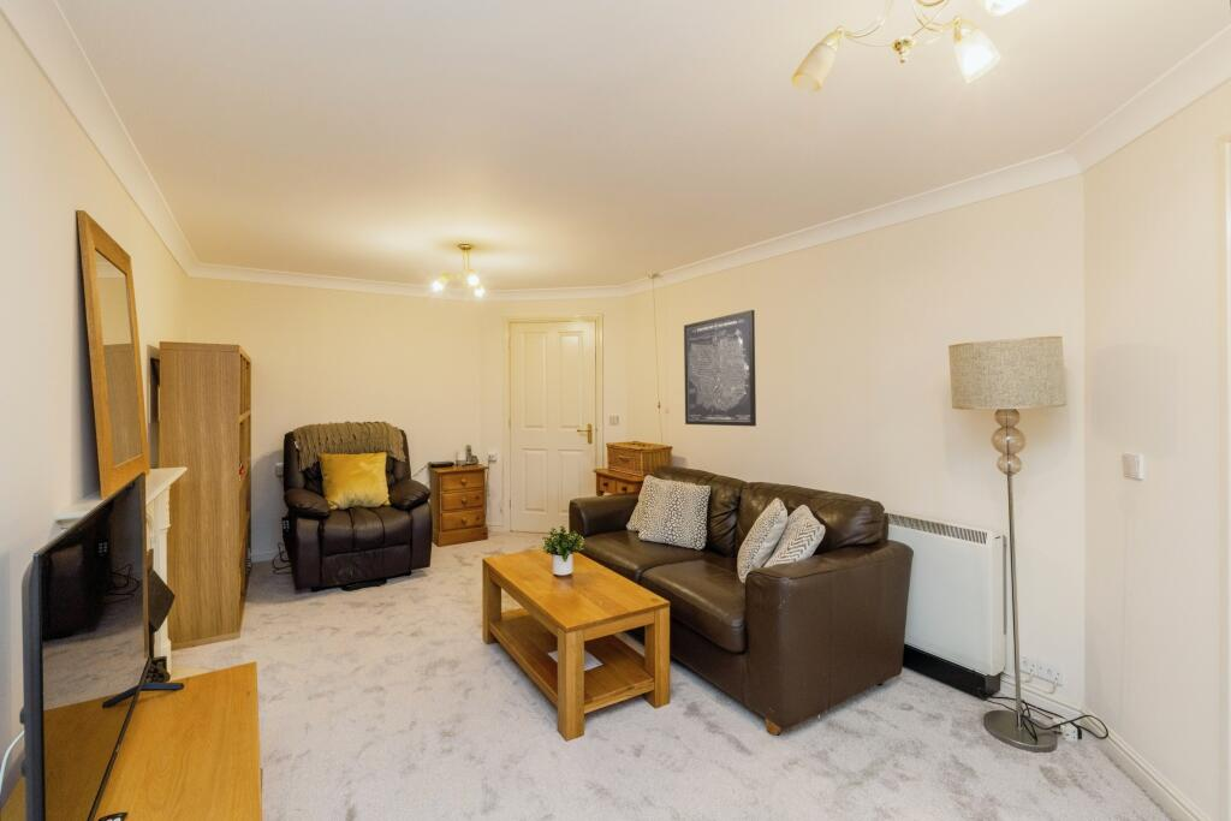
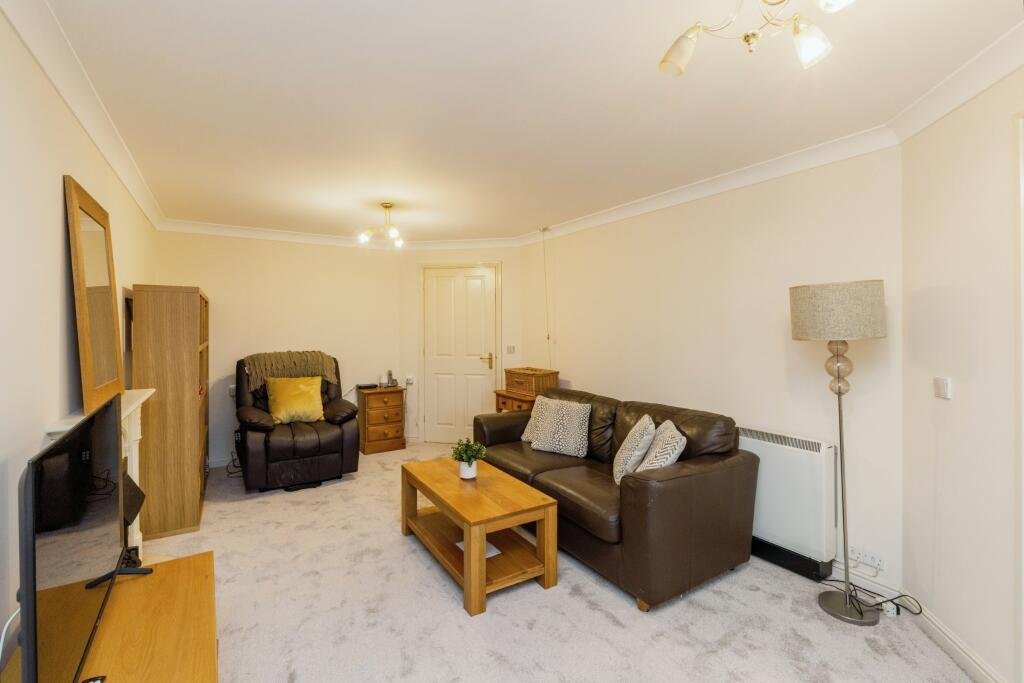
- wall art (716, 371)
